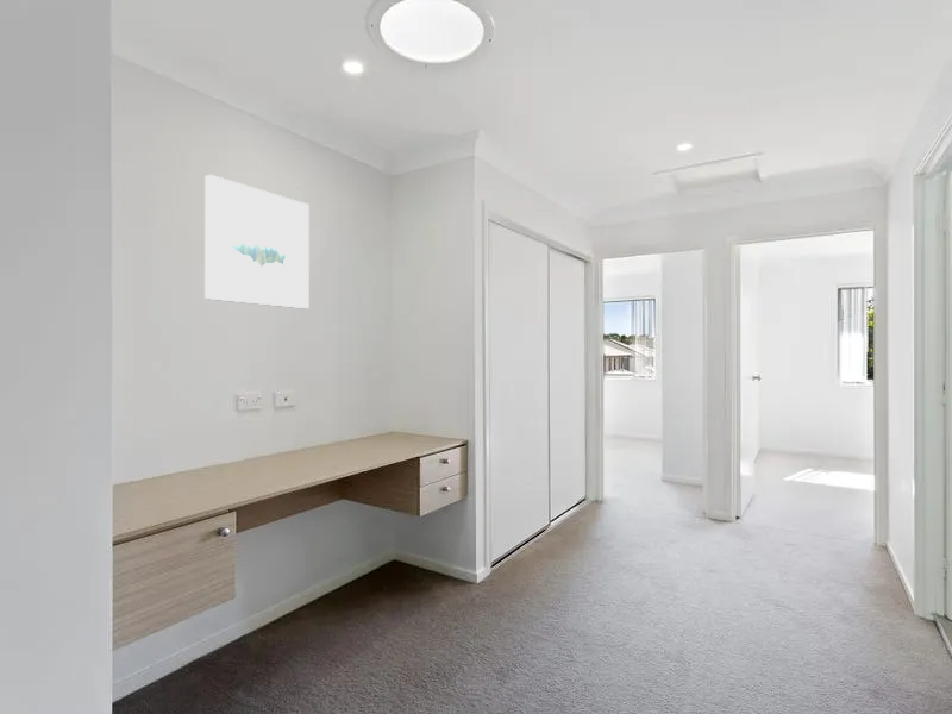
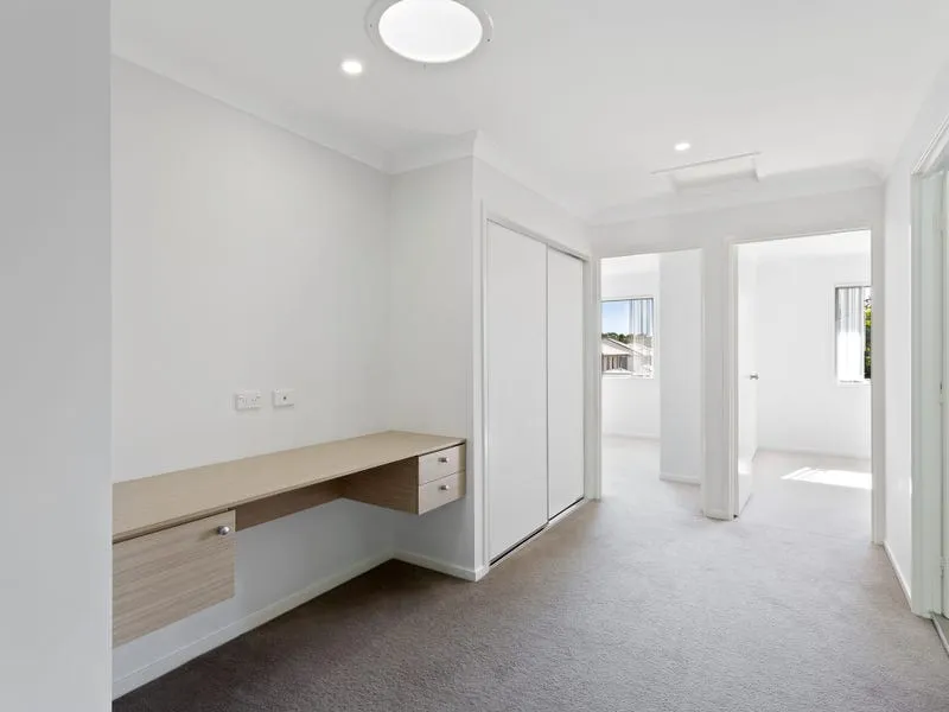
- wall art (261, 248)
